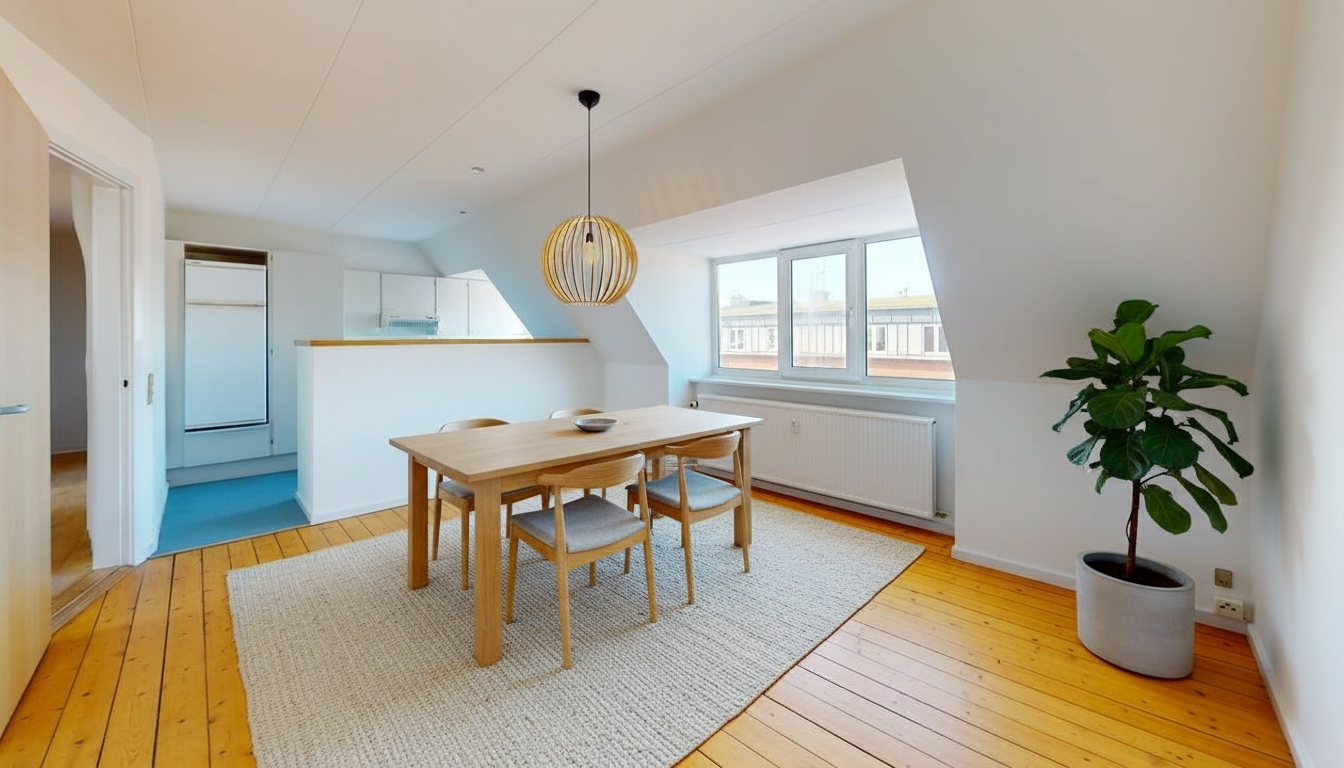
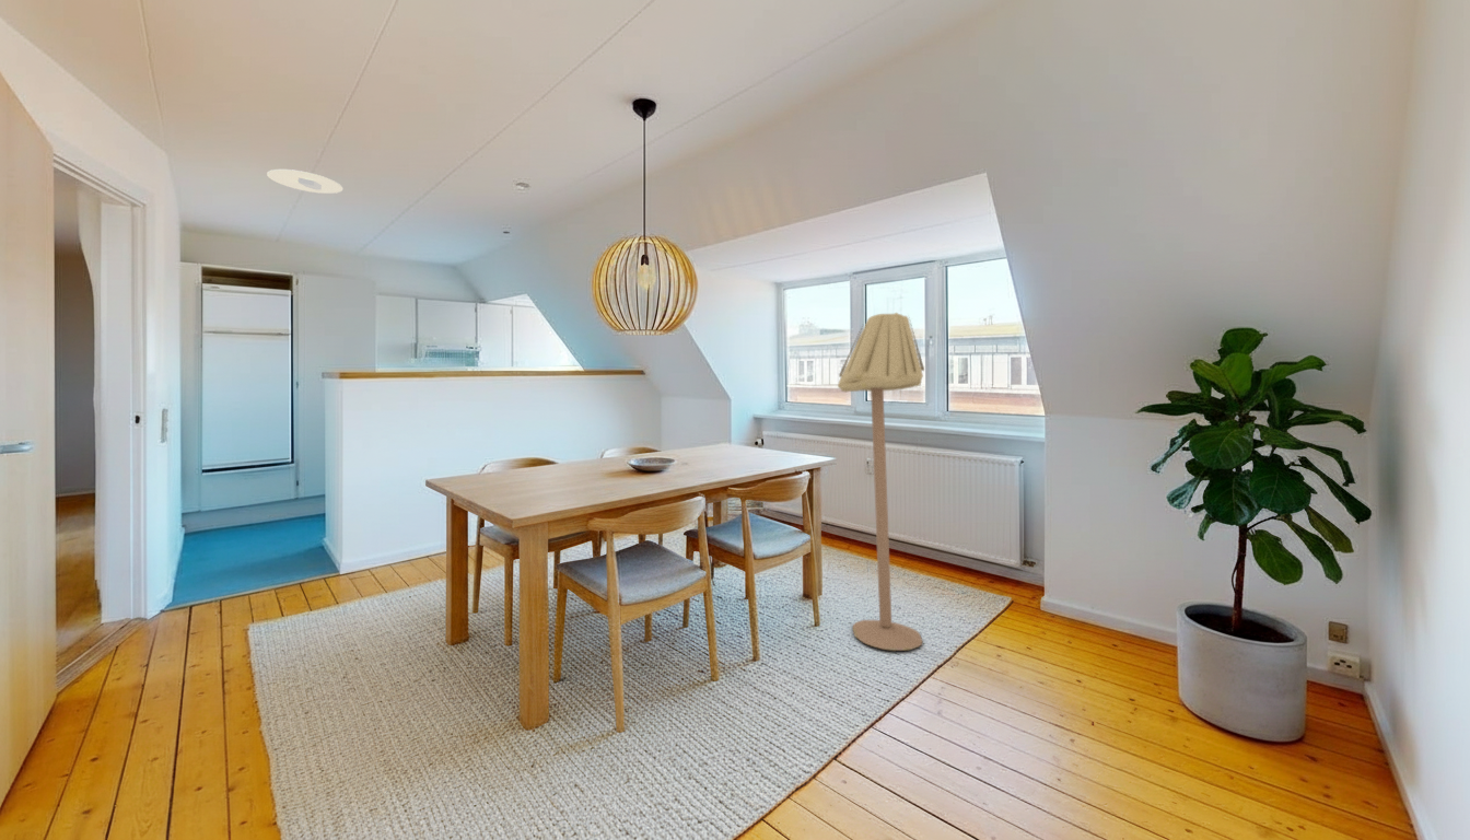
+ recessed light (305, 178)
+ floor lamp (880, 478)
